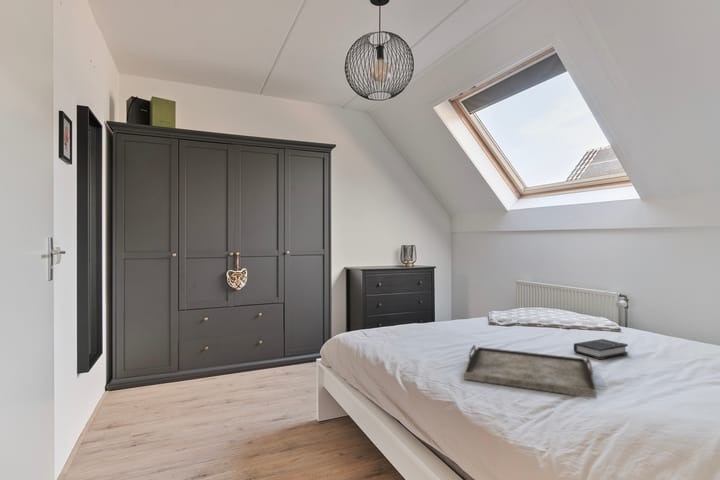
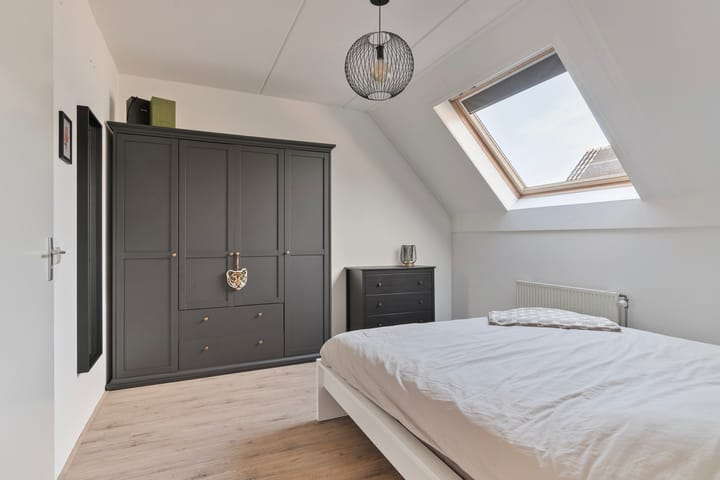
- hardback book (600, 348)
- serving tray (527, 362)
